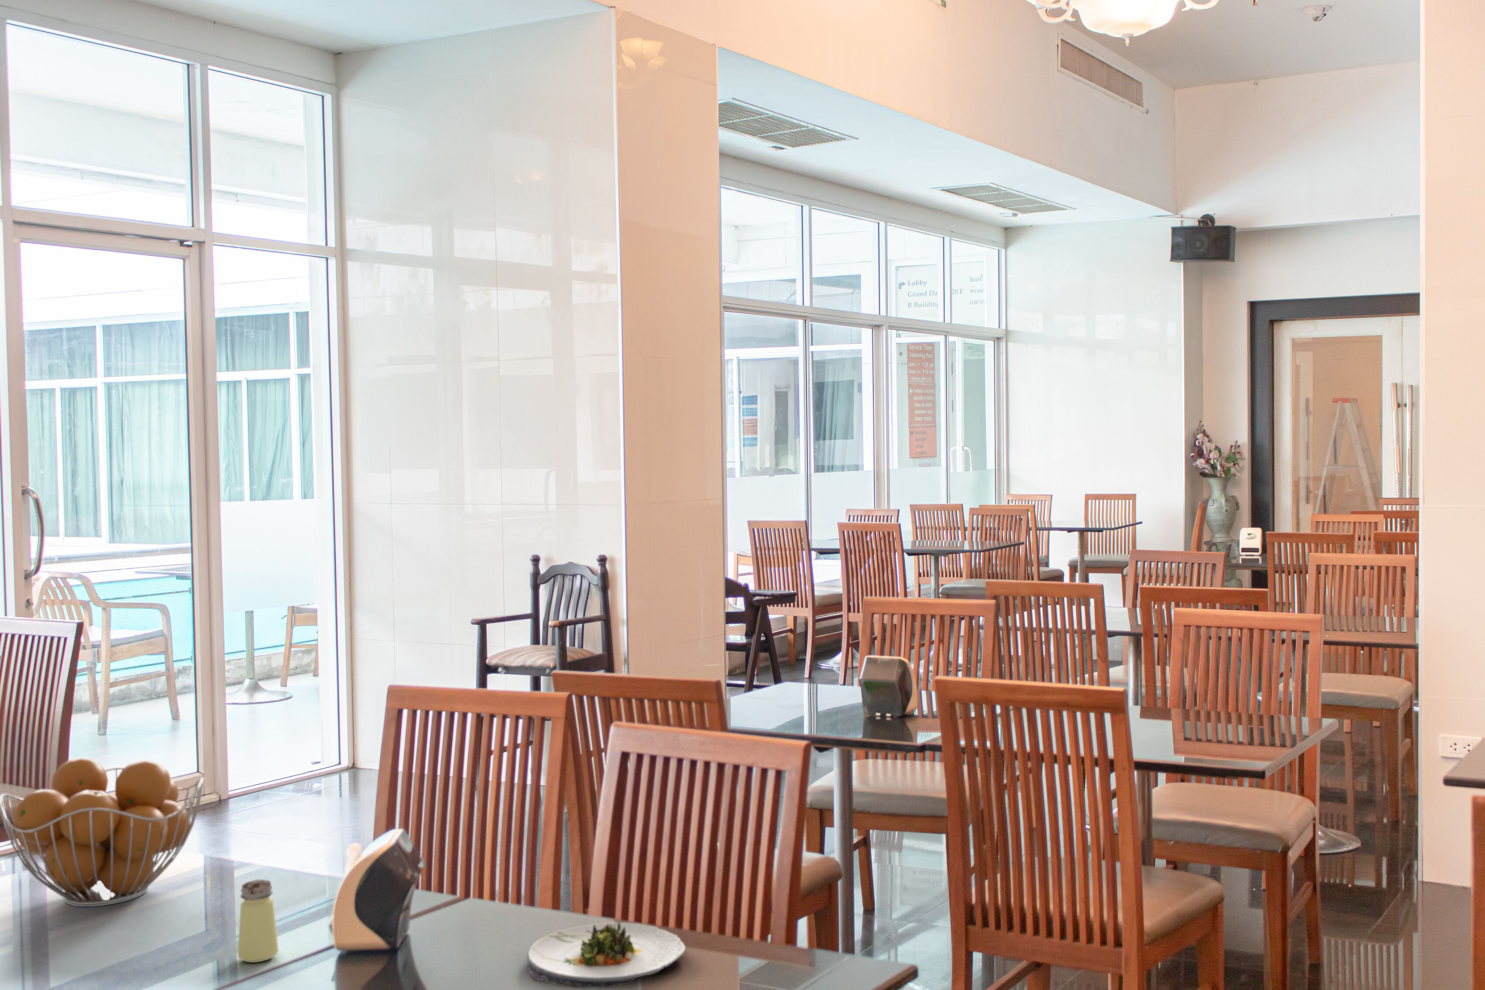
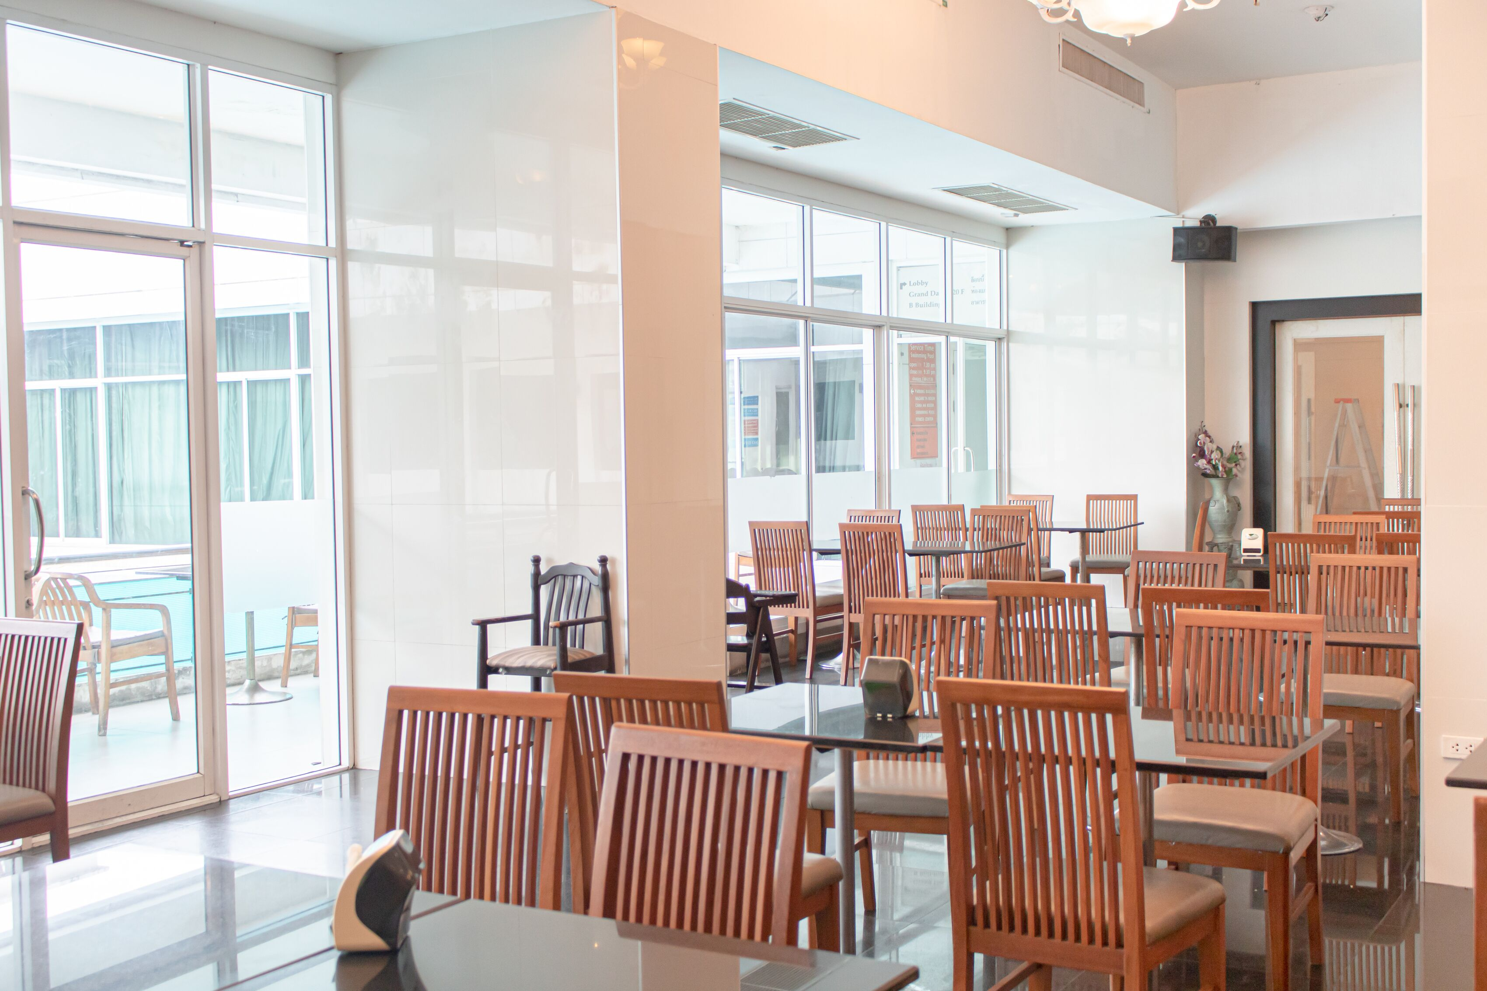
- fruit basket (105, 828)
- saltshaker (257, 919)
- salad plate (604, 942)
